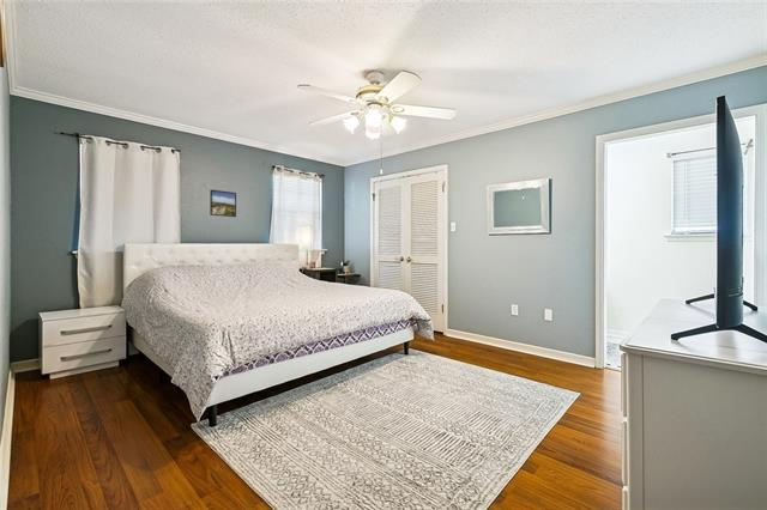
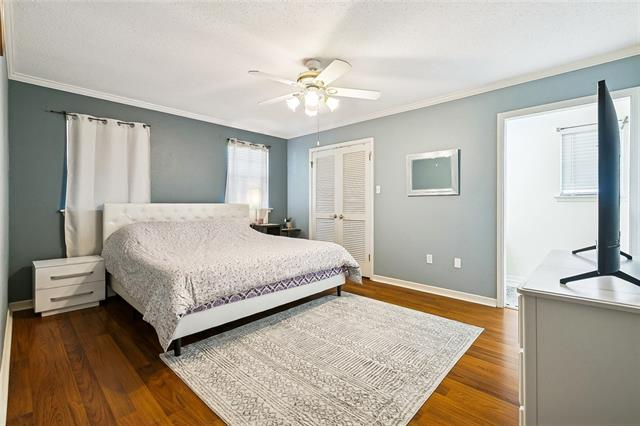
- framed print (223, 204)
